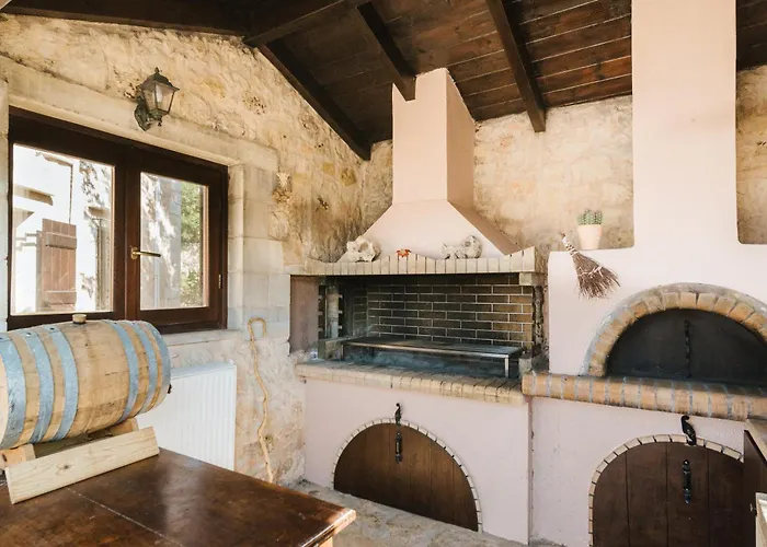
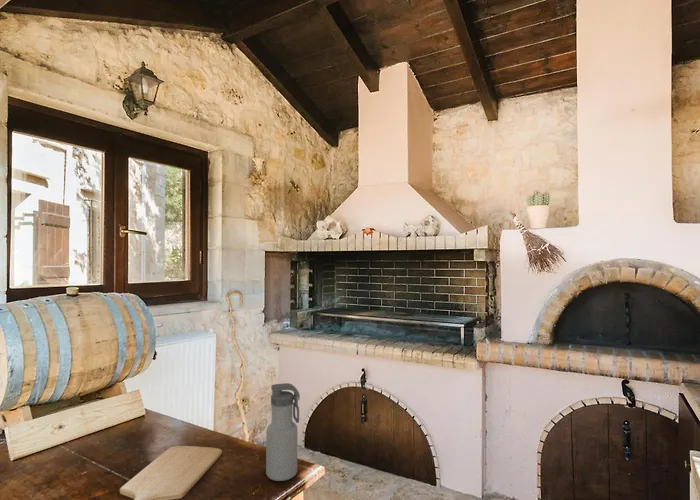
+ chopping board (165, 479)
+ water bottle (282, 429)
